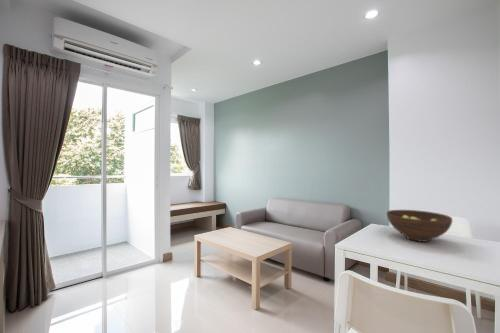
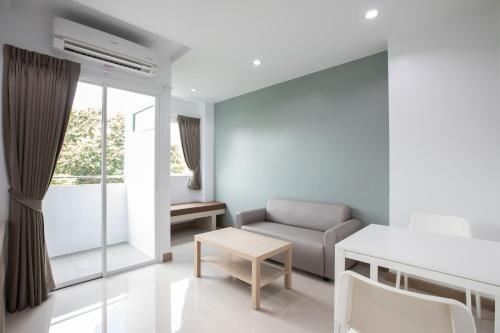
- fruit bowl (417, 226)
